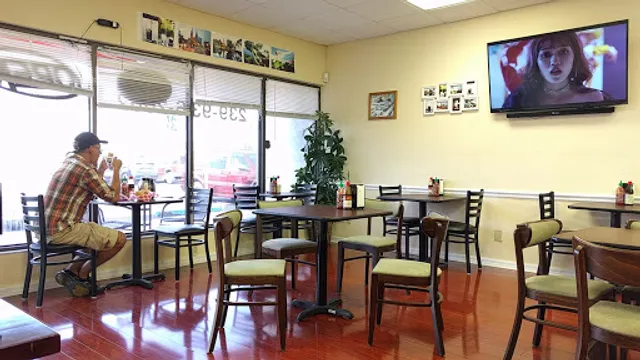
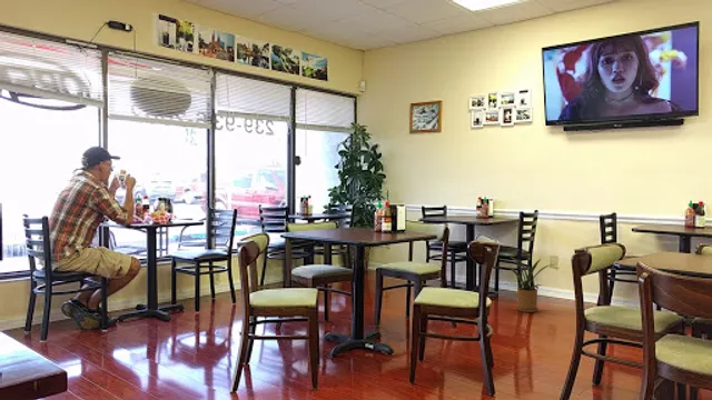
+ house plant (527, 283)
